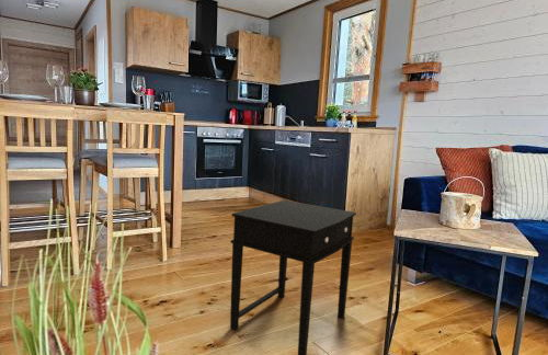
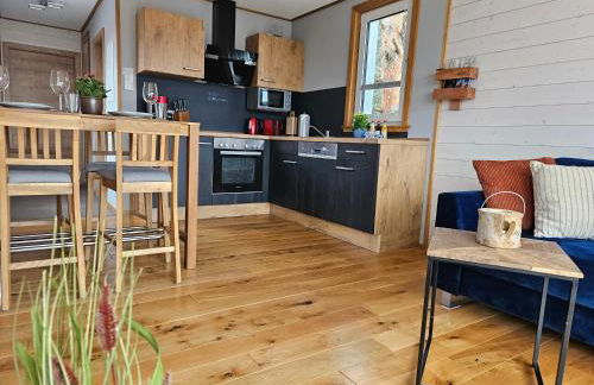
- side table (286, 267)
